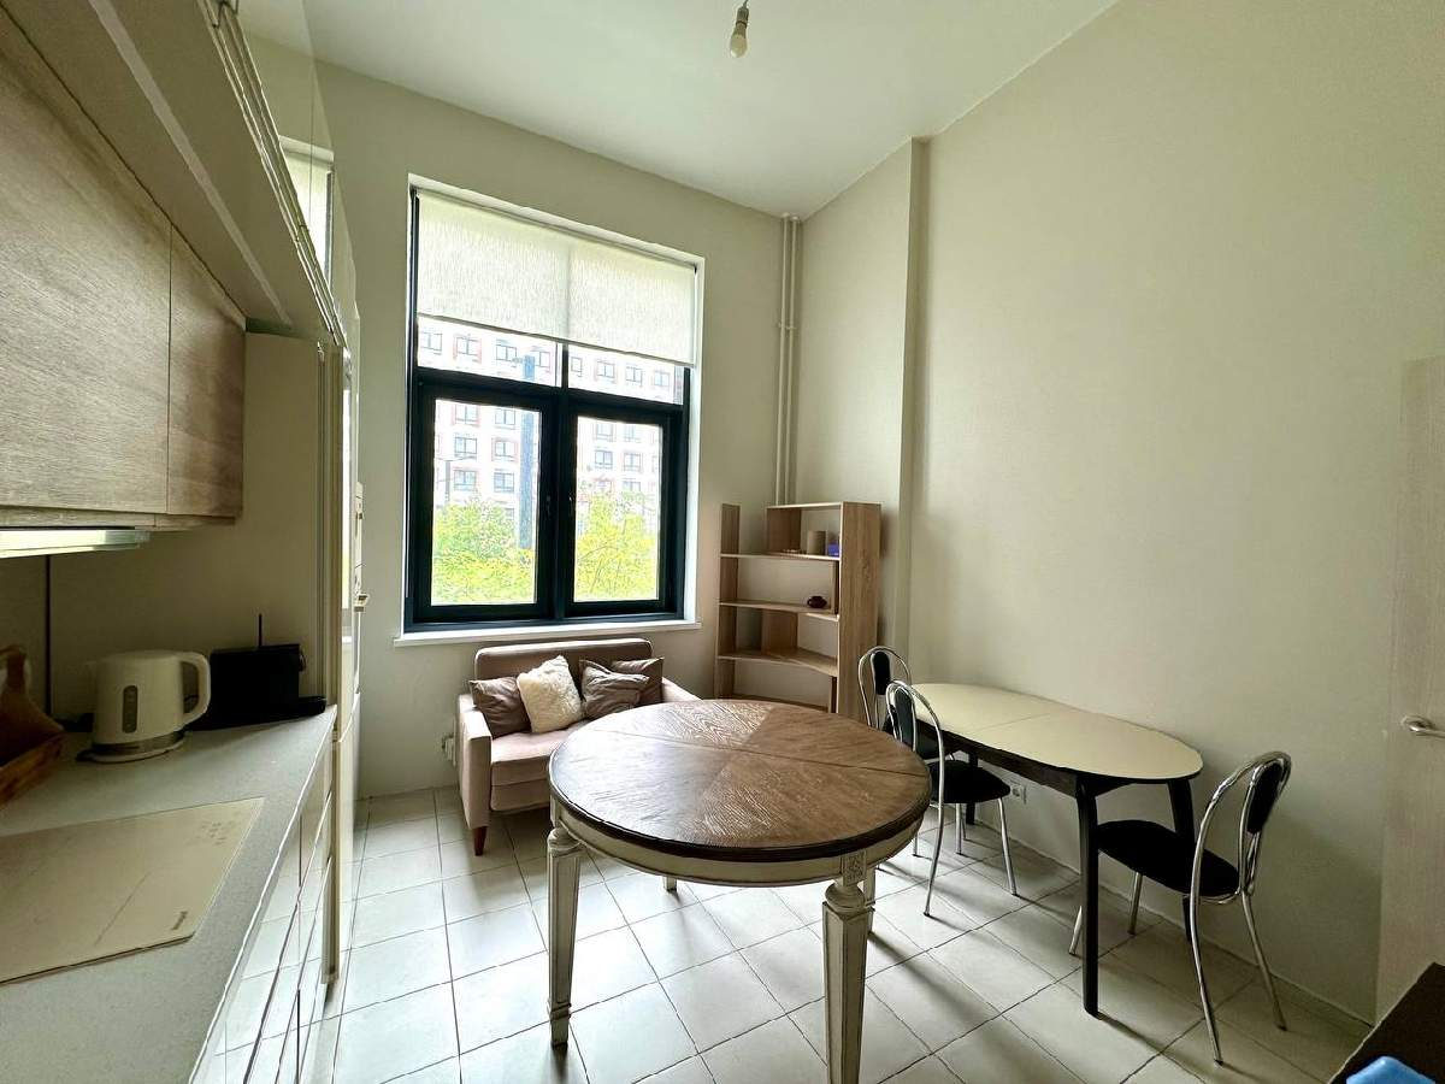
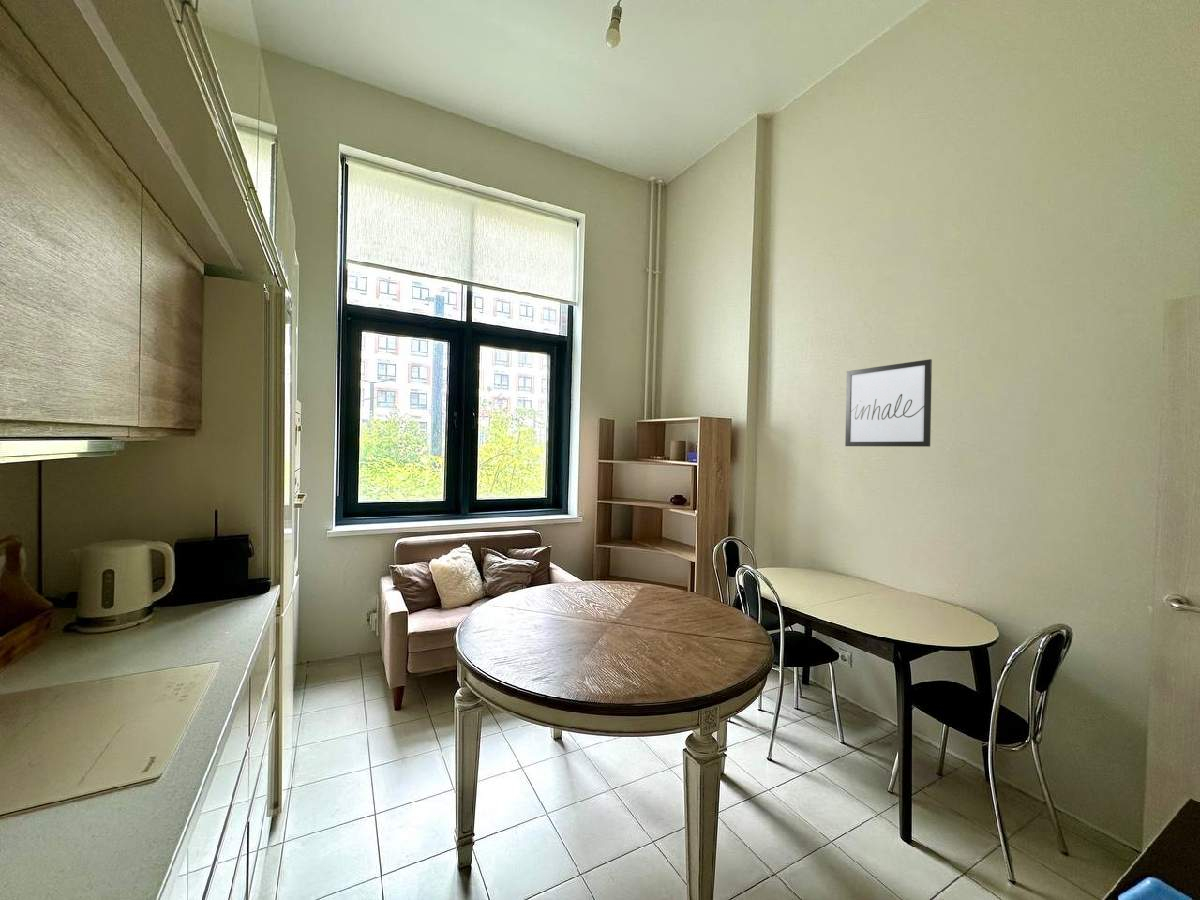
+ wall art (885, 406)
